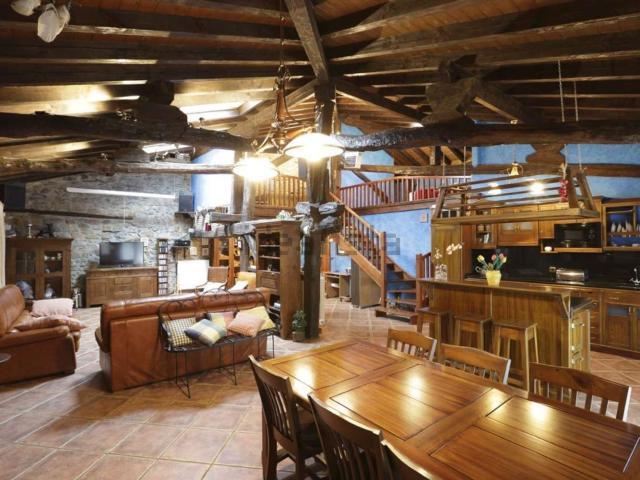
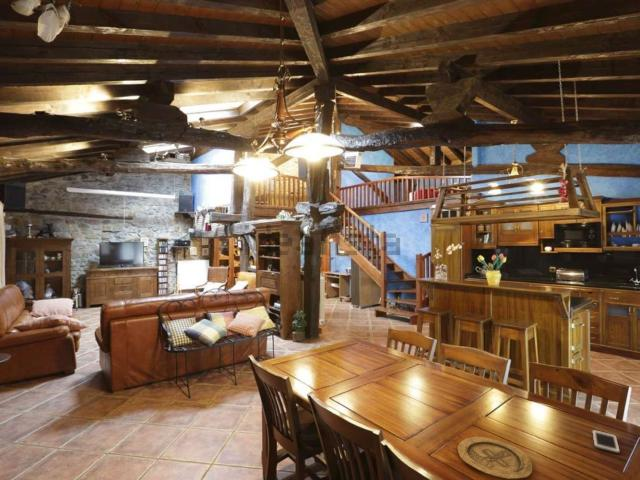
+ plate (493, 456)
+ cell phone (605, 441)
